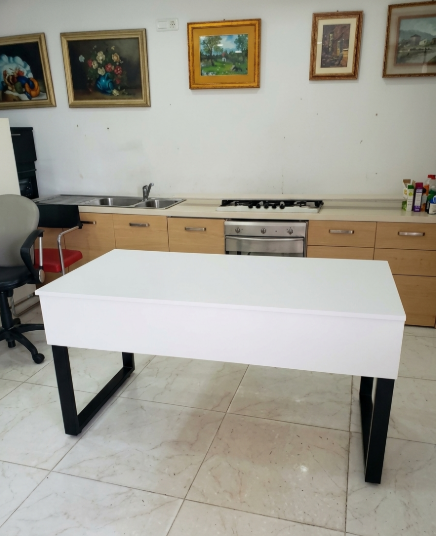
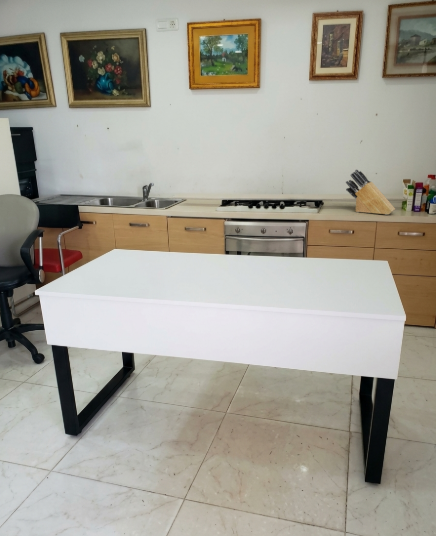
+ knife block (370, 191)
